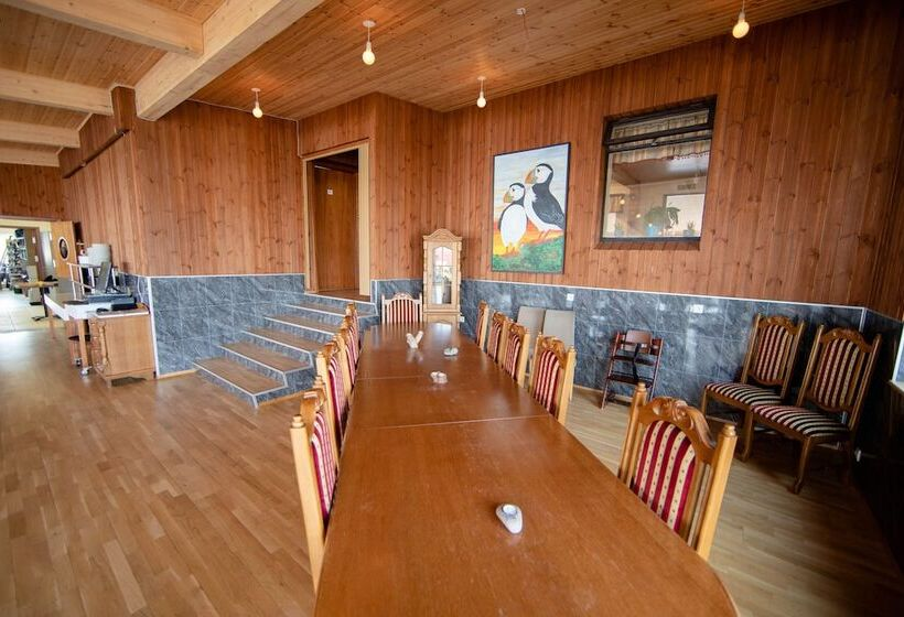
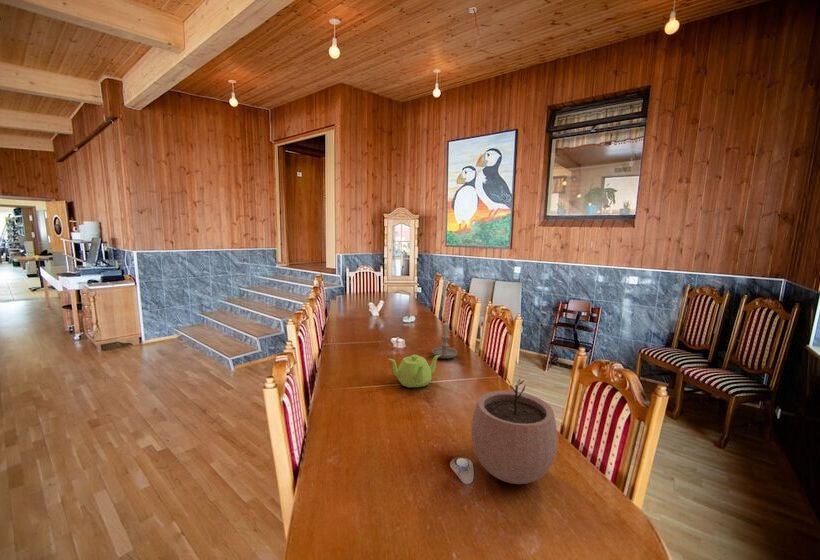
+ candle (445, 338)
+ teapot (415, 371)
+ plant pot (513, 425)
